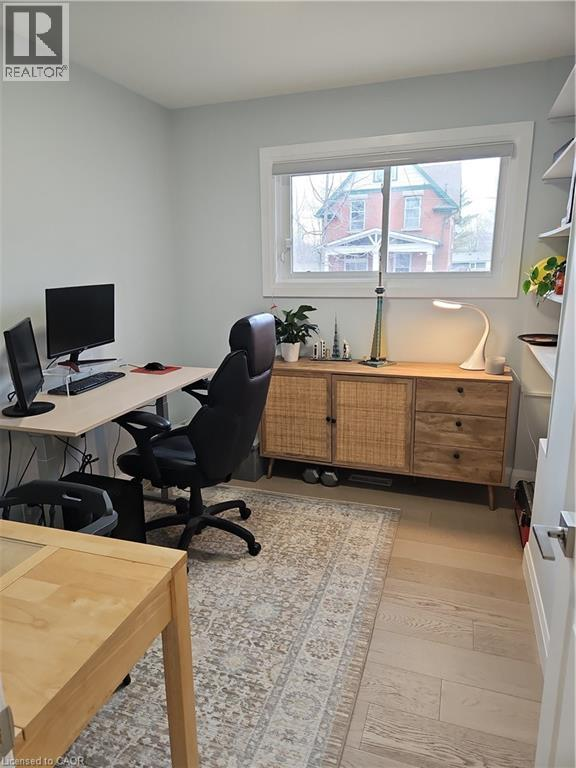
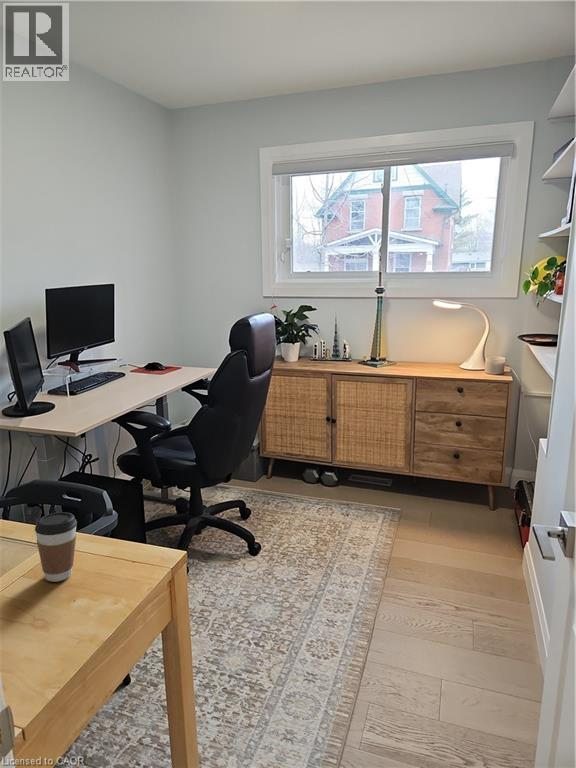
+ coffee cup (57, 546)
